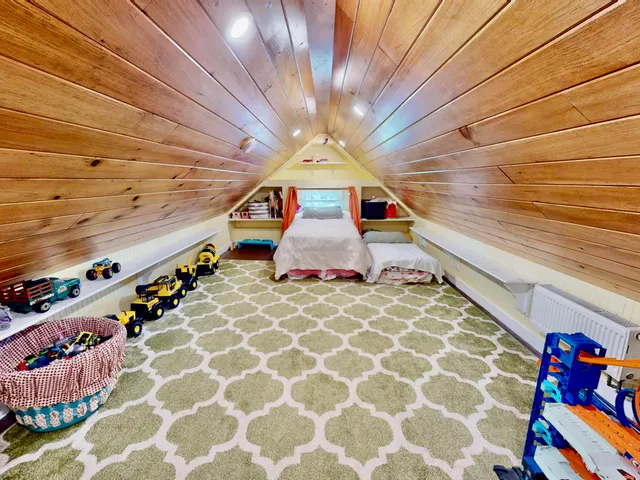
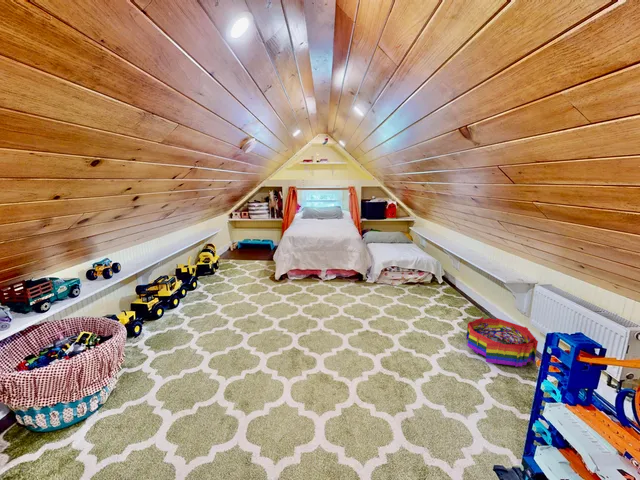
+ storage bin (499, 338)
